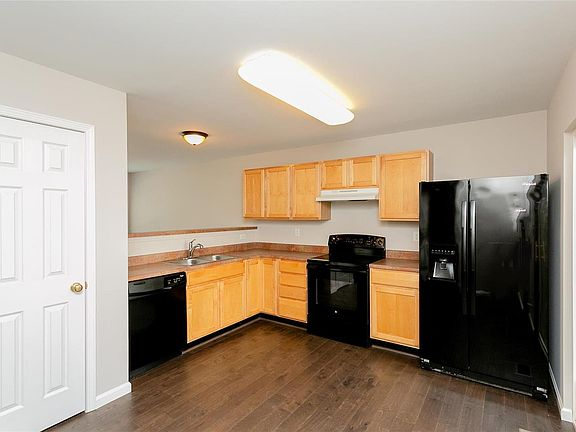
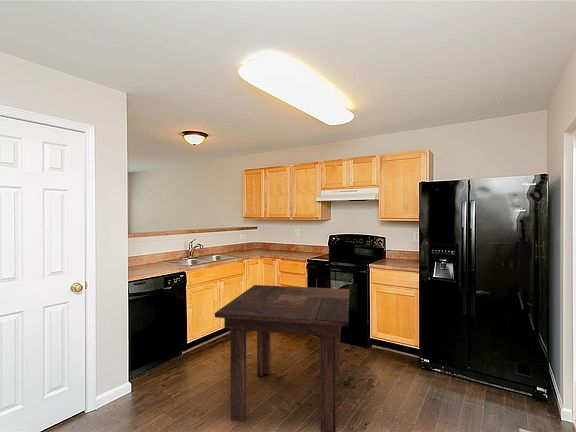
+ dining table (291, 333)
